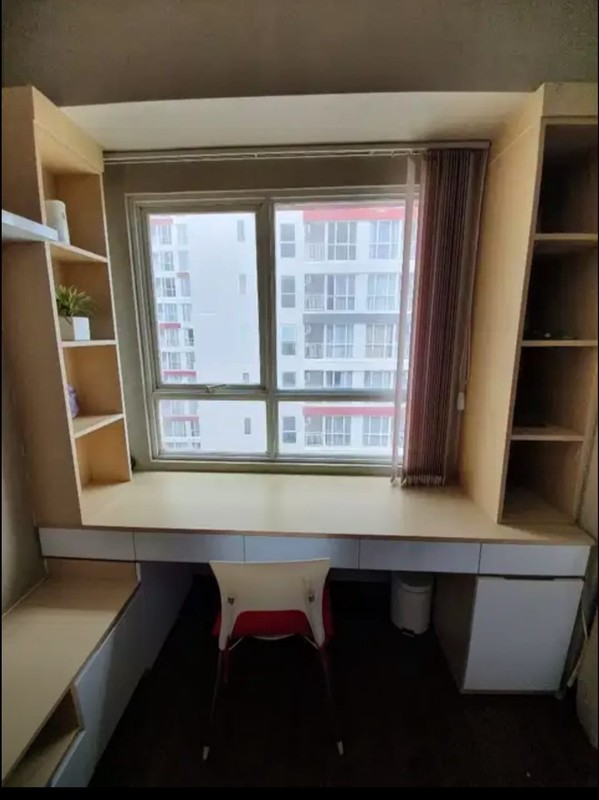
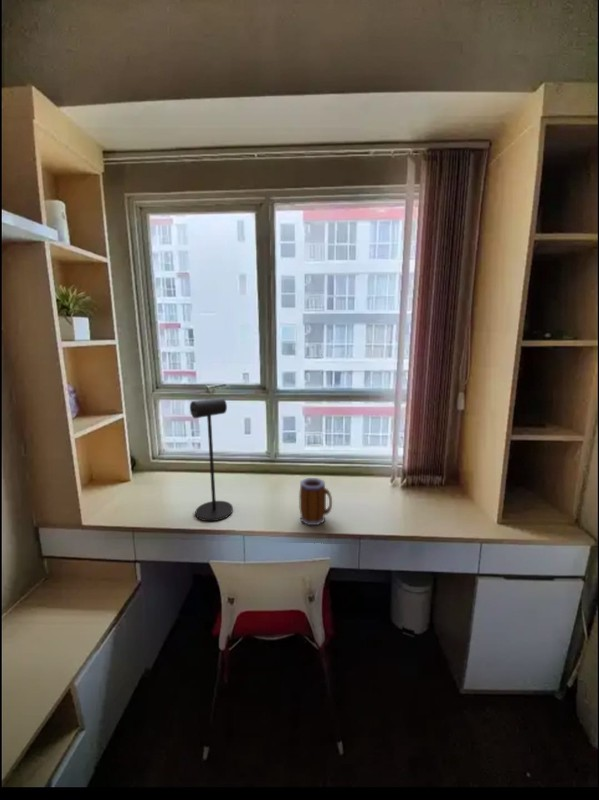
+ mug (315, 501)
+ desk lamp (211, 457)
